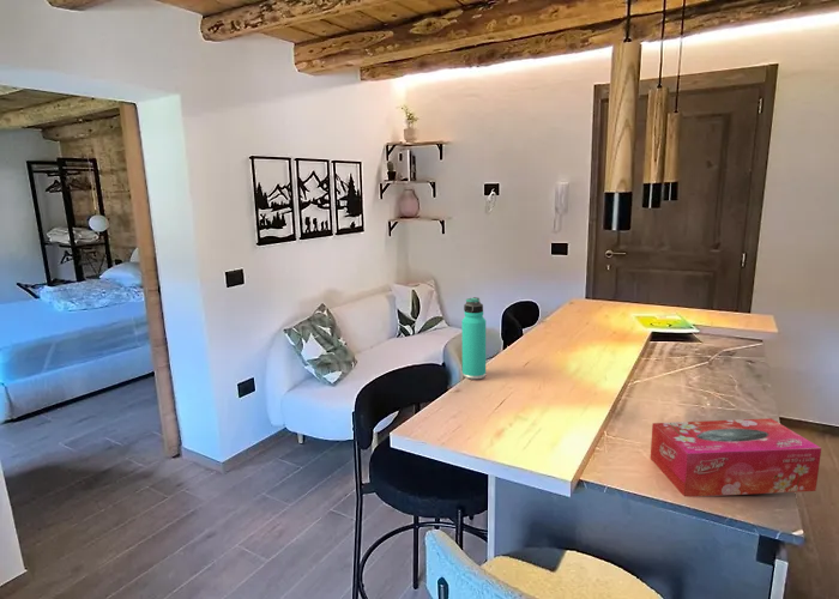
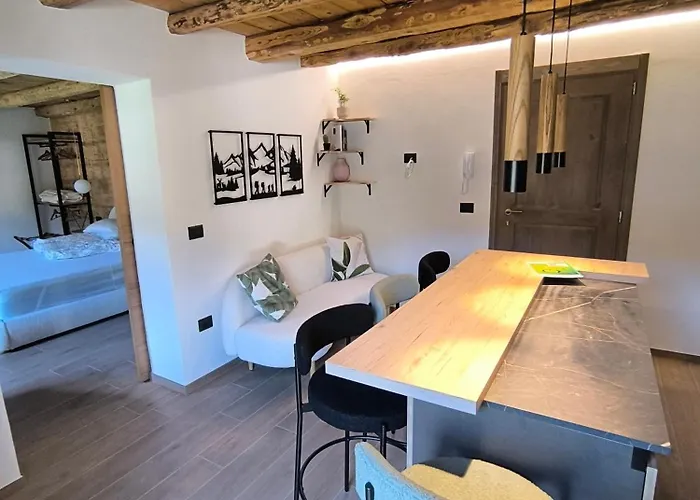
- tissue box (730, 455)
- thermos bottle (473, 337)
